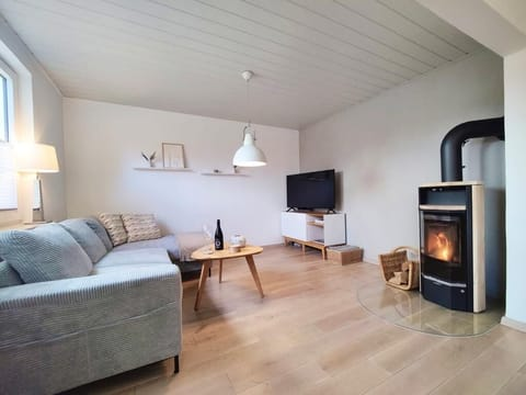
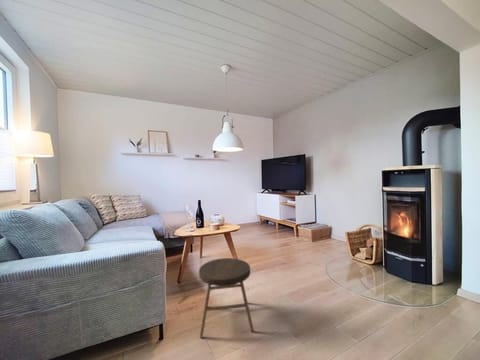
+ stool (223, 288)
